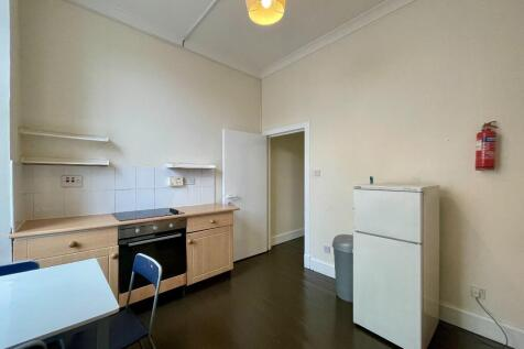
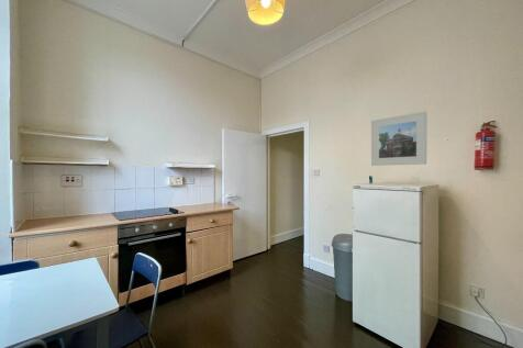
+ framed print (397, 141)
